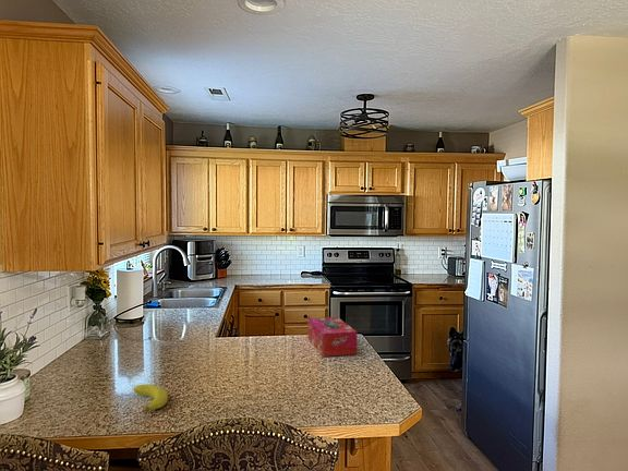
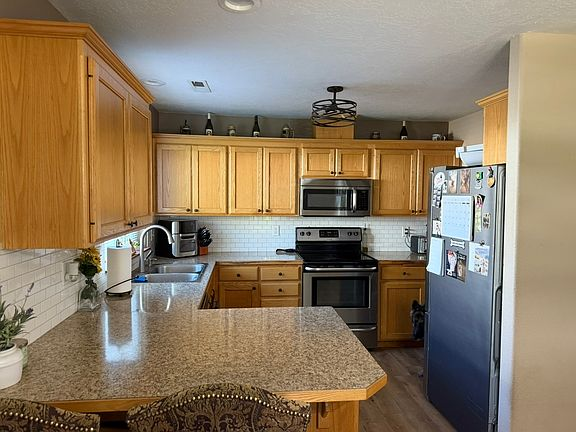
- fruit (146, 395)
- tissue box (330, 335)
